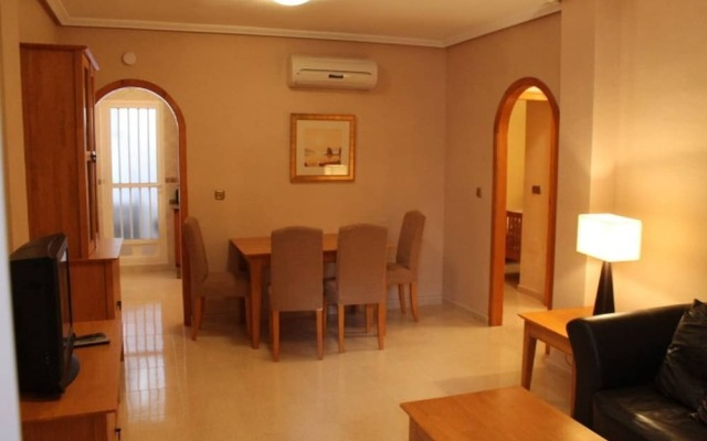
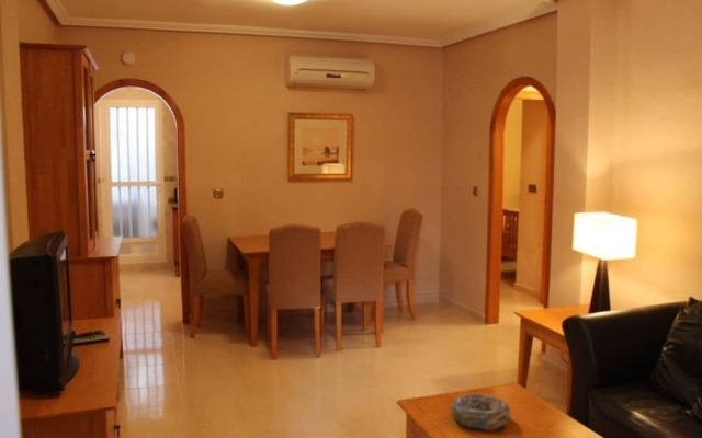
+ decorative bowl (480, 411)
